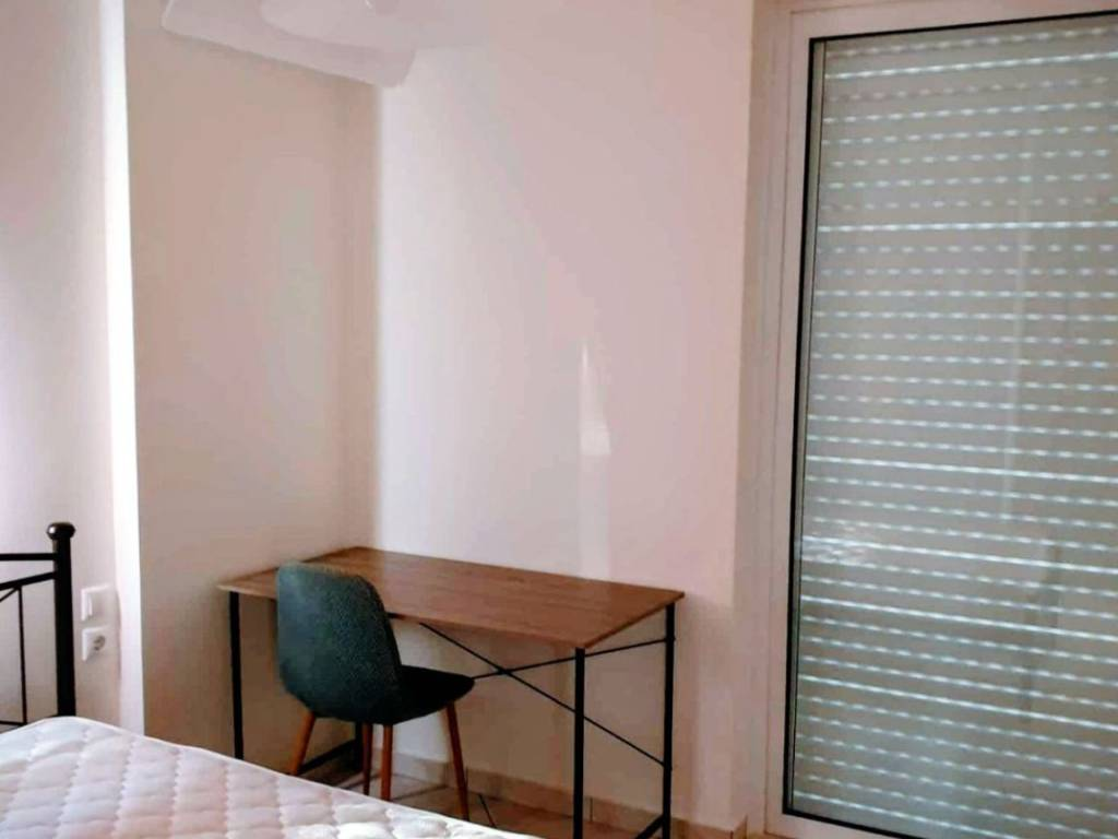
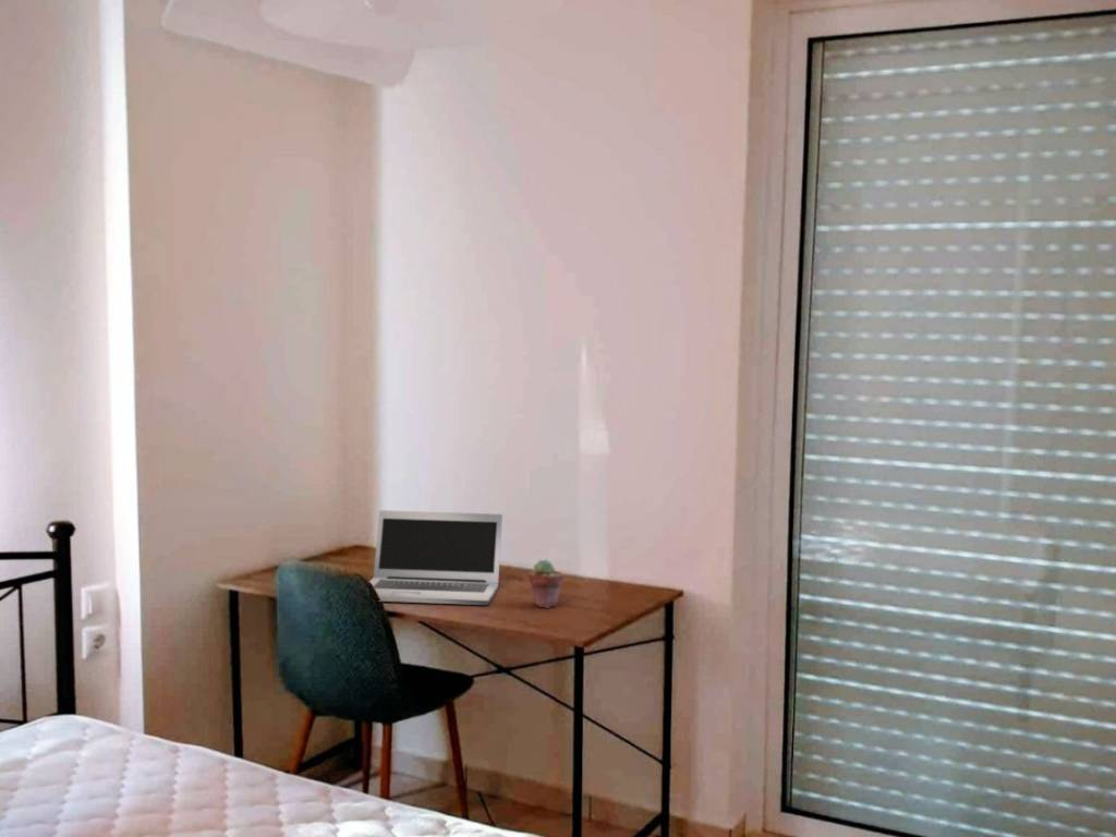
+ potted succulent (545, 582)
+ laptop (430, 555)
